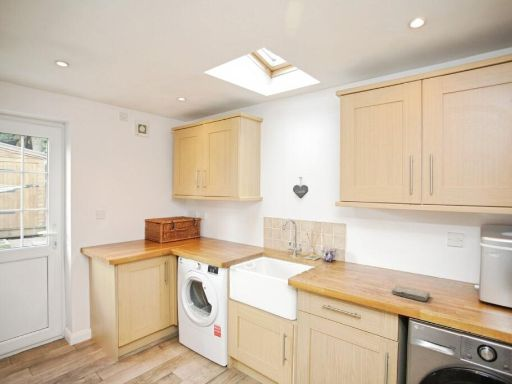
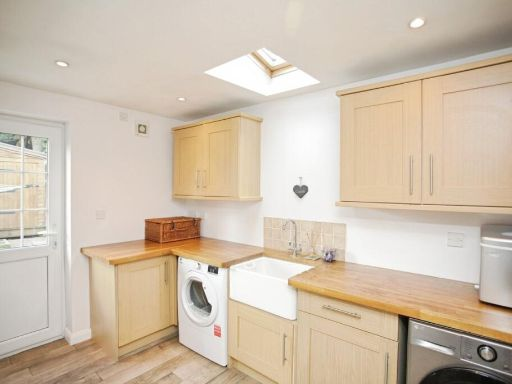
- washcloth (410, 292)
